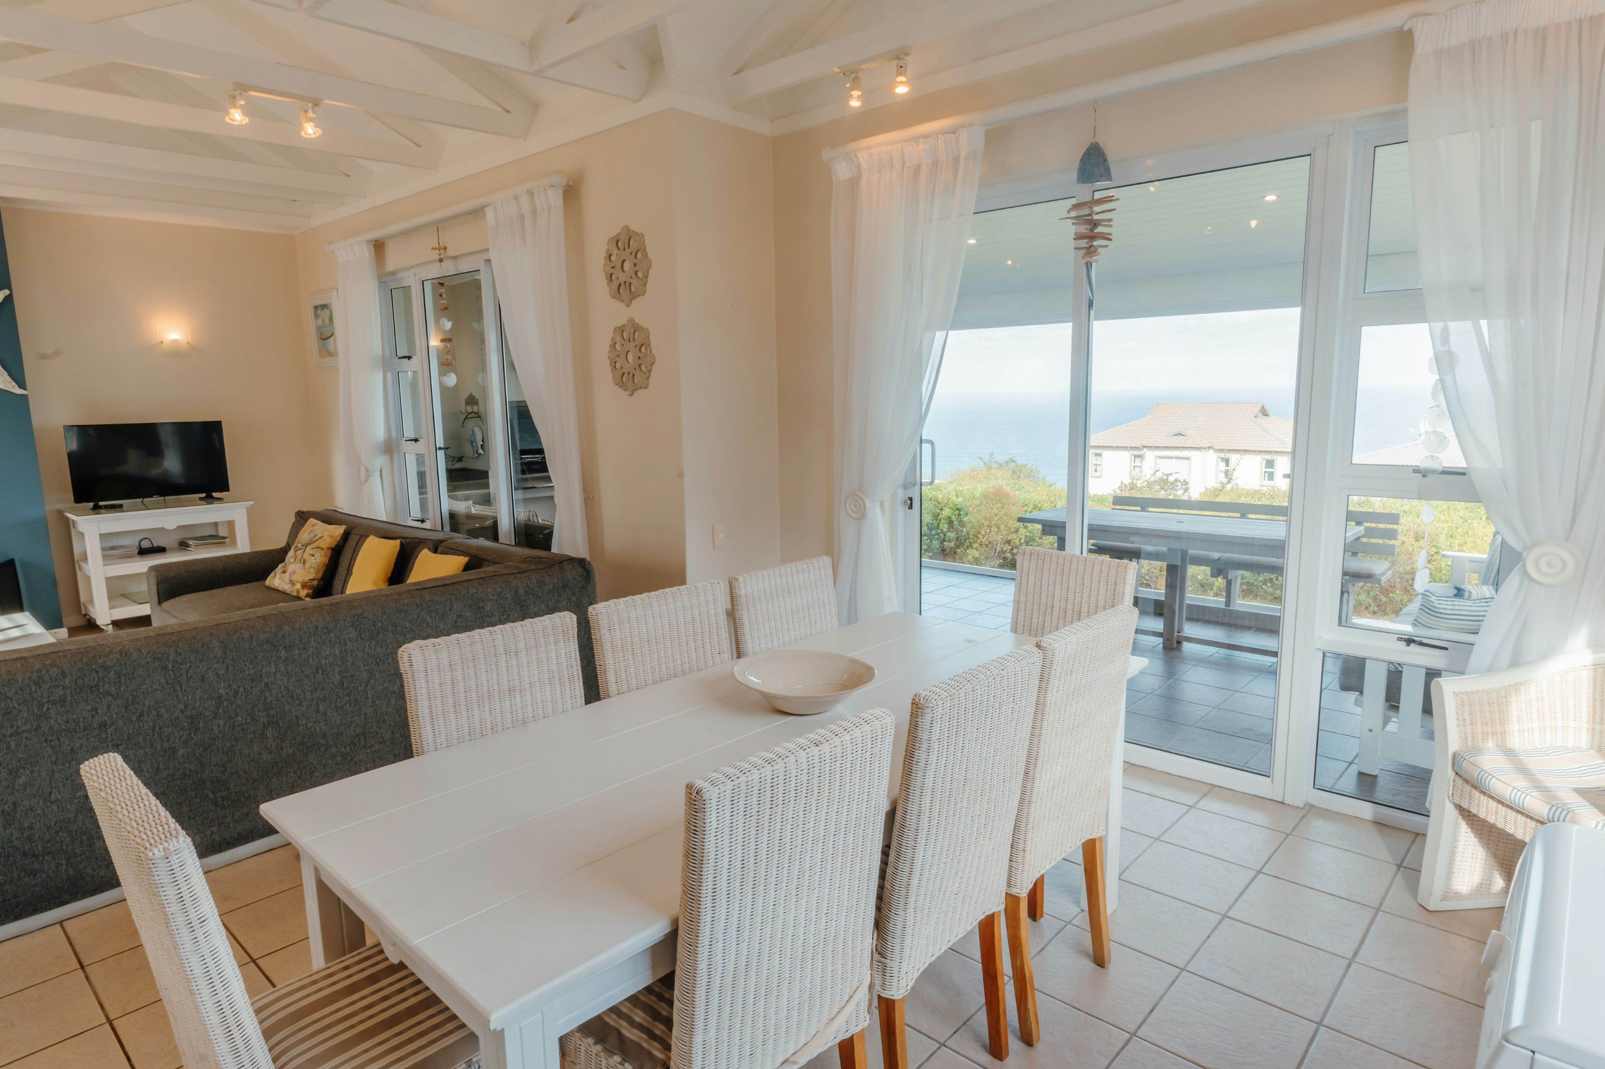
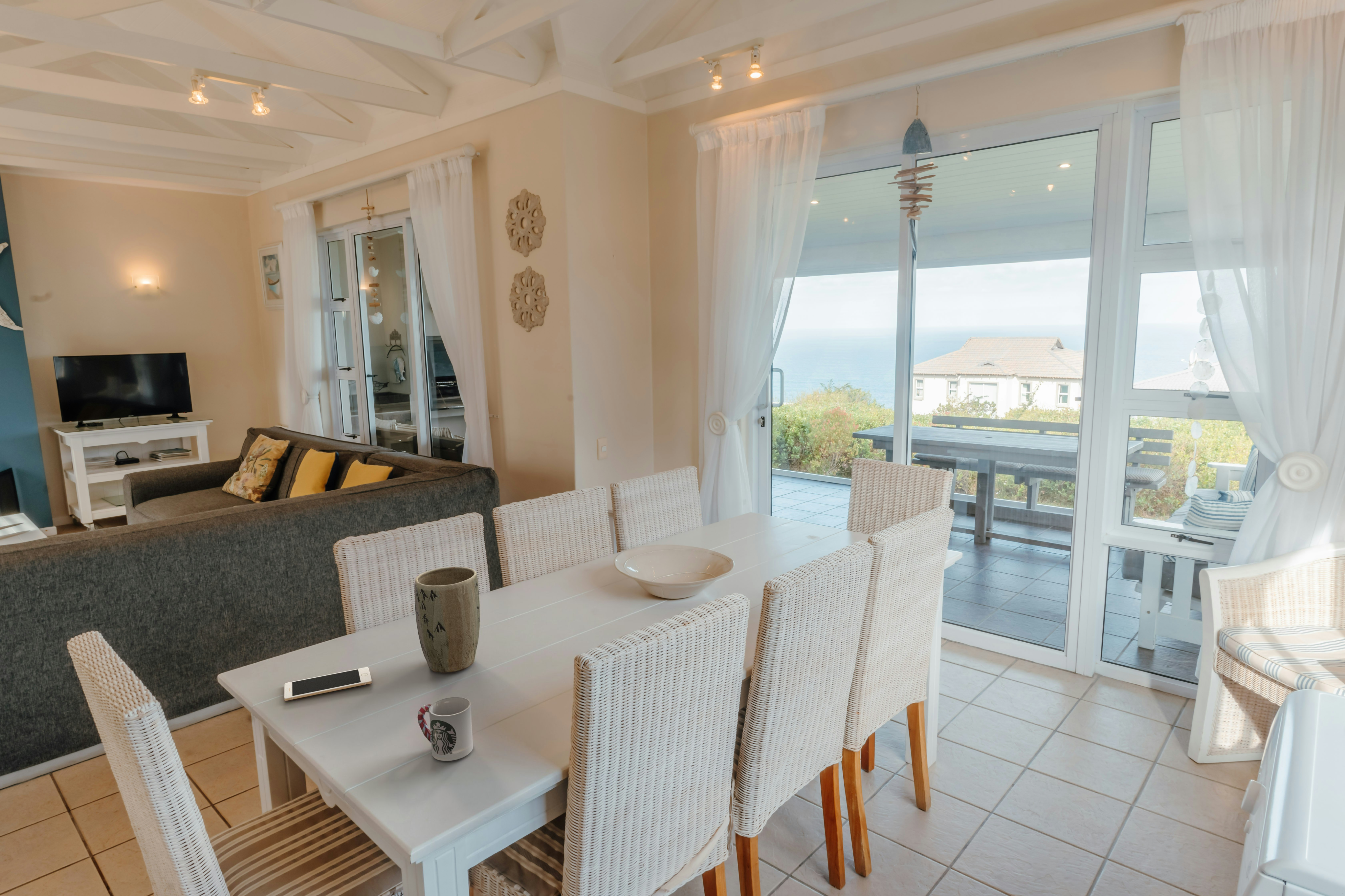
+ cup (444, 727)
+ plant pot (449, 620)
+ cell phone (328, 683)
